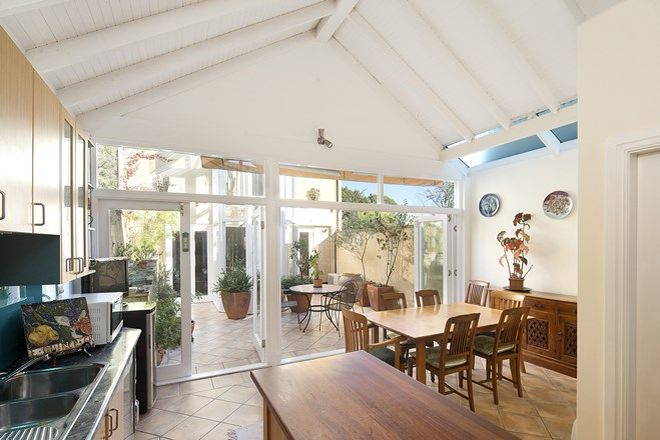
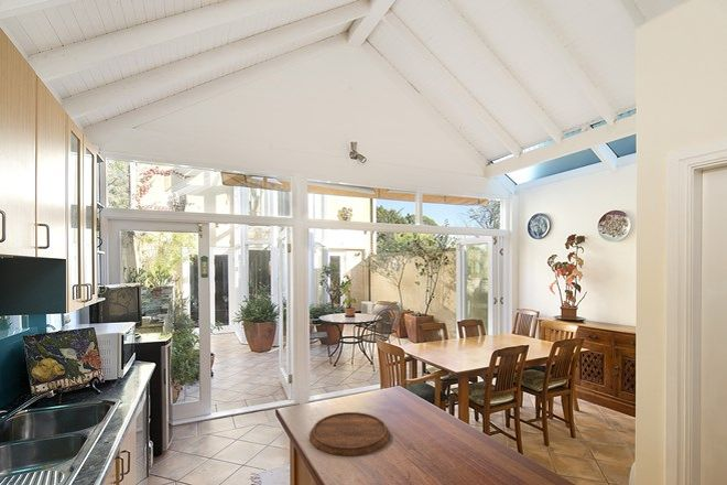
+ cutting board (349, 431)
